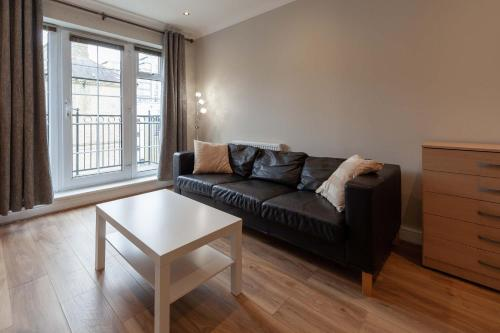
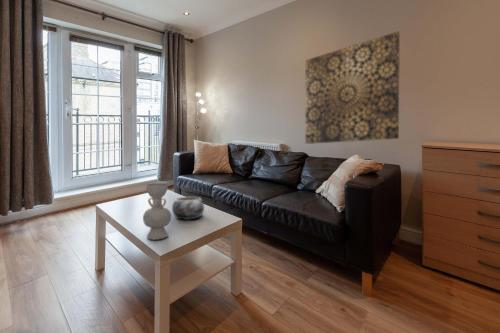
+ decorative vase (157, 210)
+ decorative bowl (188, 207)
+ wall art (346, 94)
